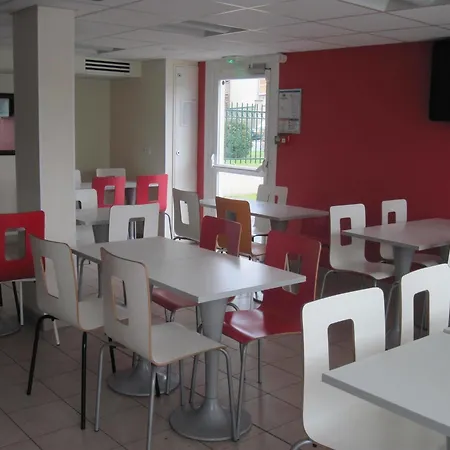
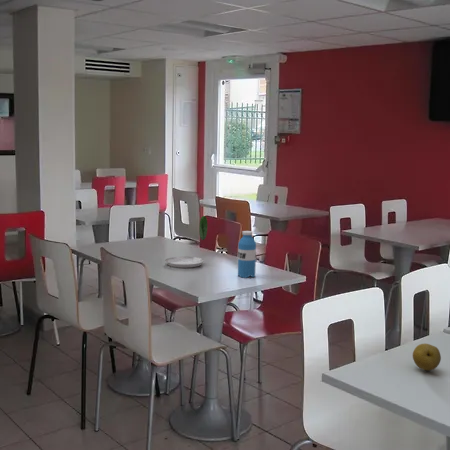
+ water bottle (247, 253)
+ plate (200, 237)
+ fruit (426, 357)
